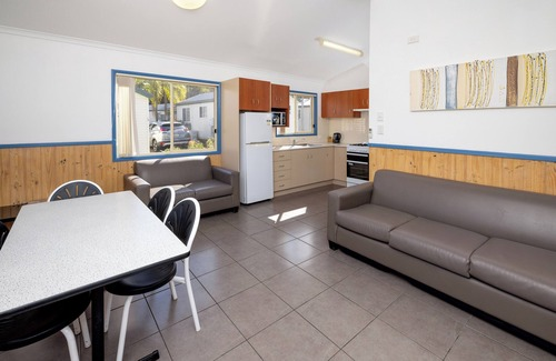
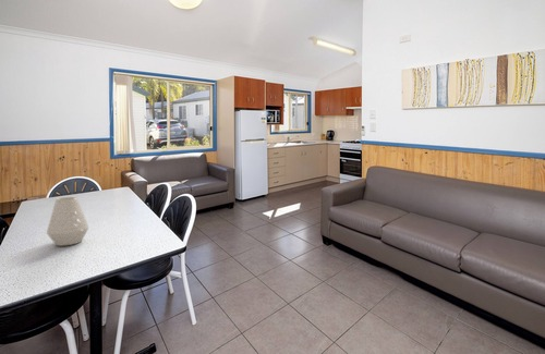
+ vase (68, 220)
